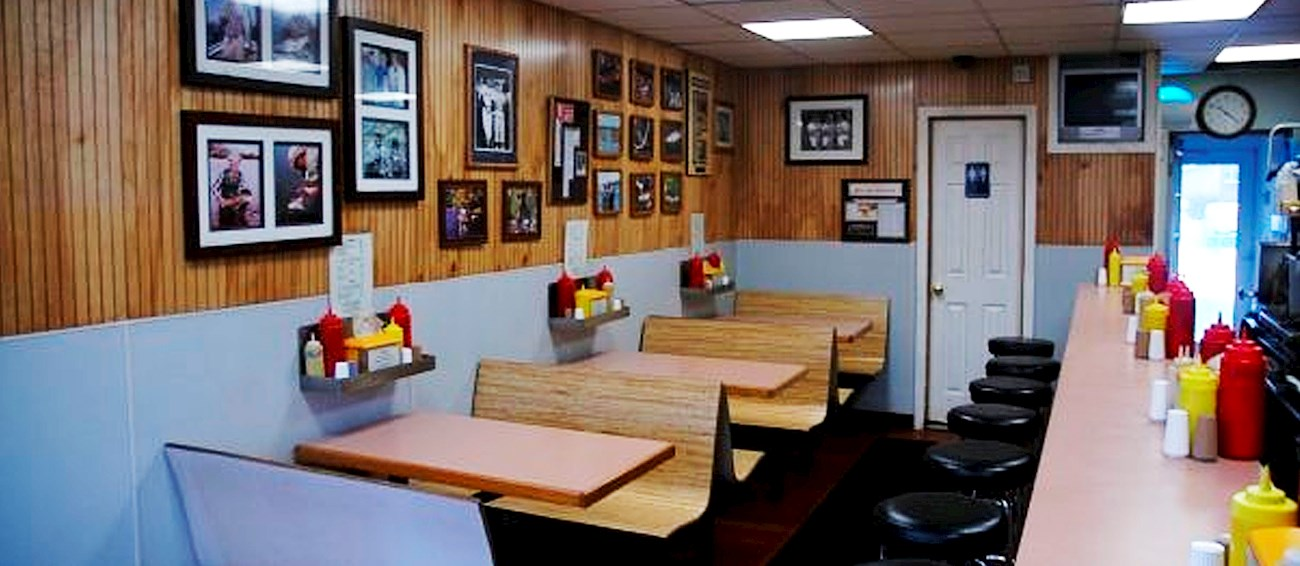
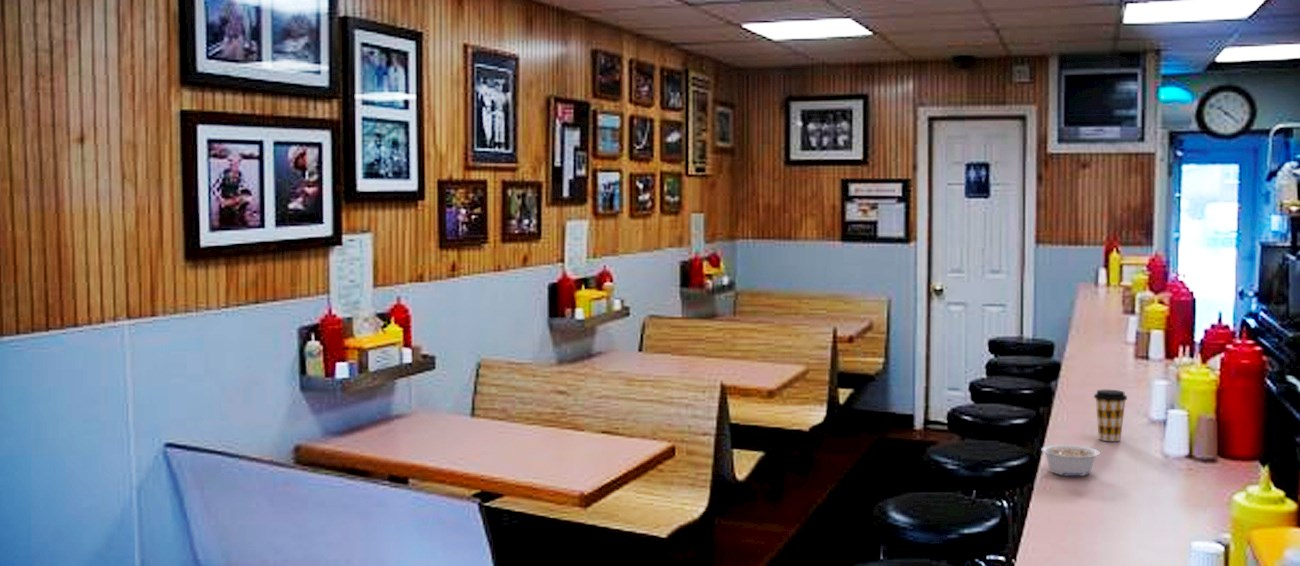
+ coffee cup (1110, 415)
+ legume (1069, 459)
